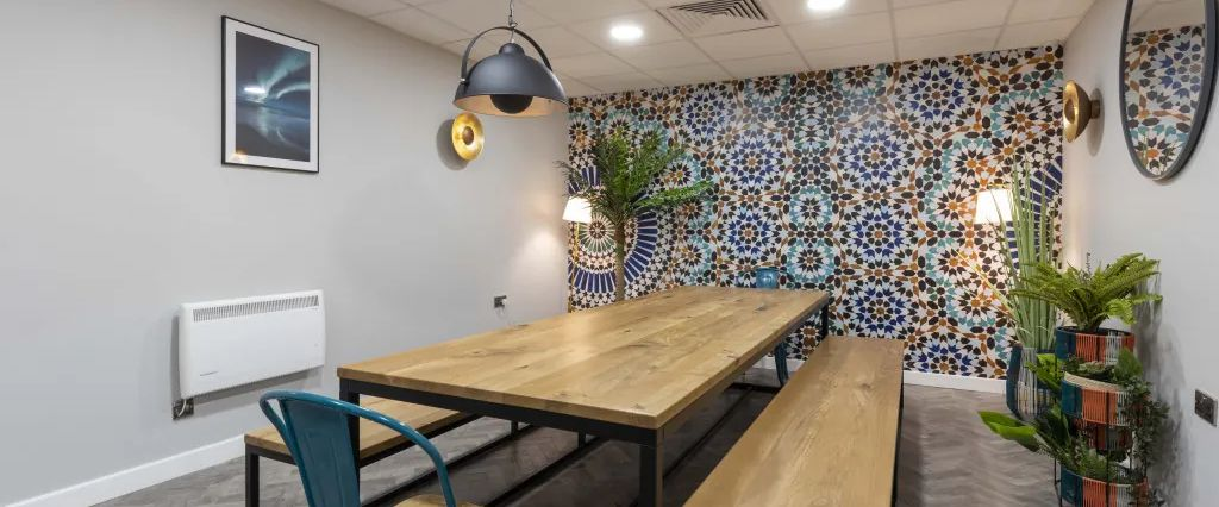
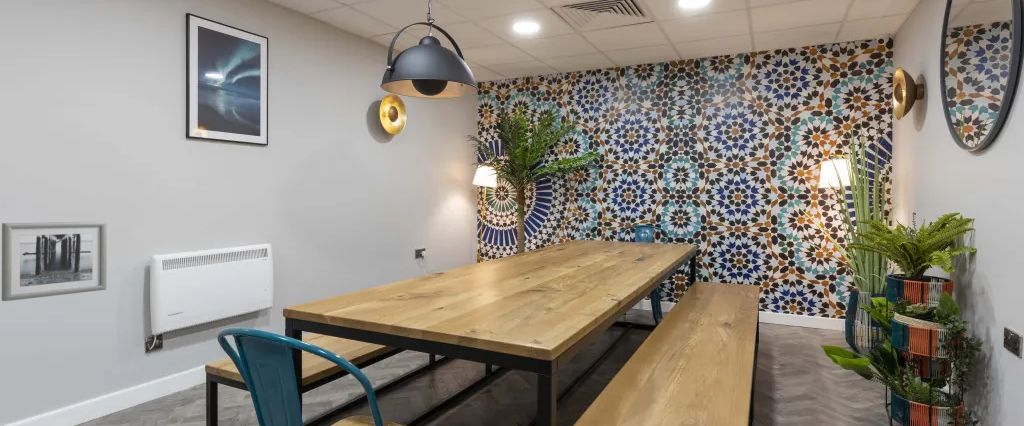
+ wall art (57, 258)
